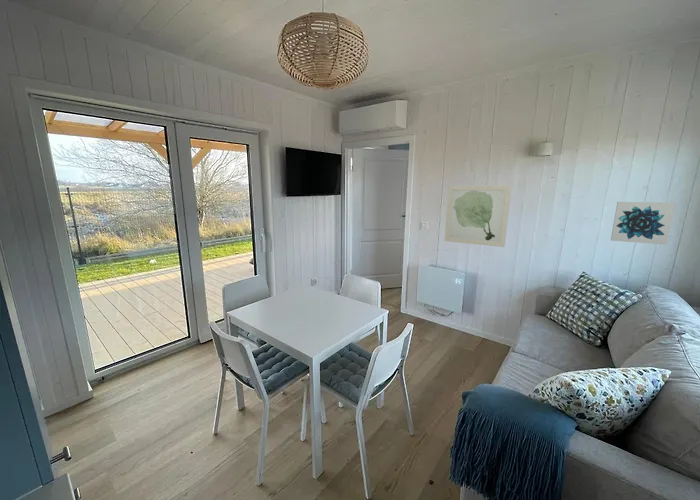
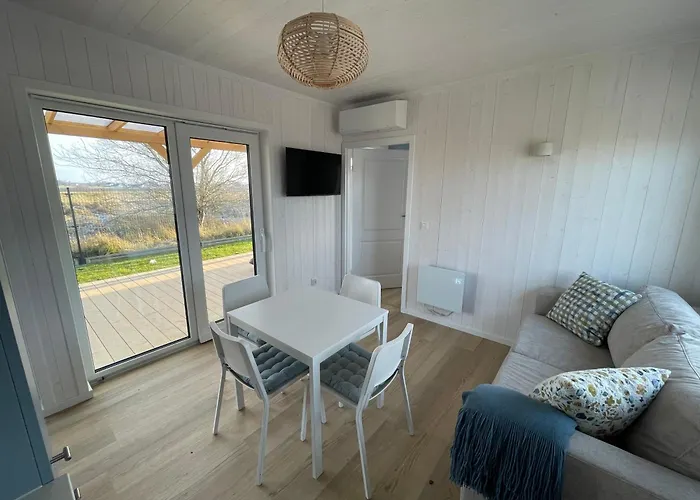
- wall art (475, 215)
- wall art (641, 222)
